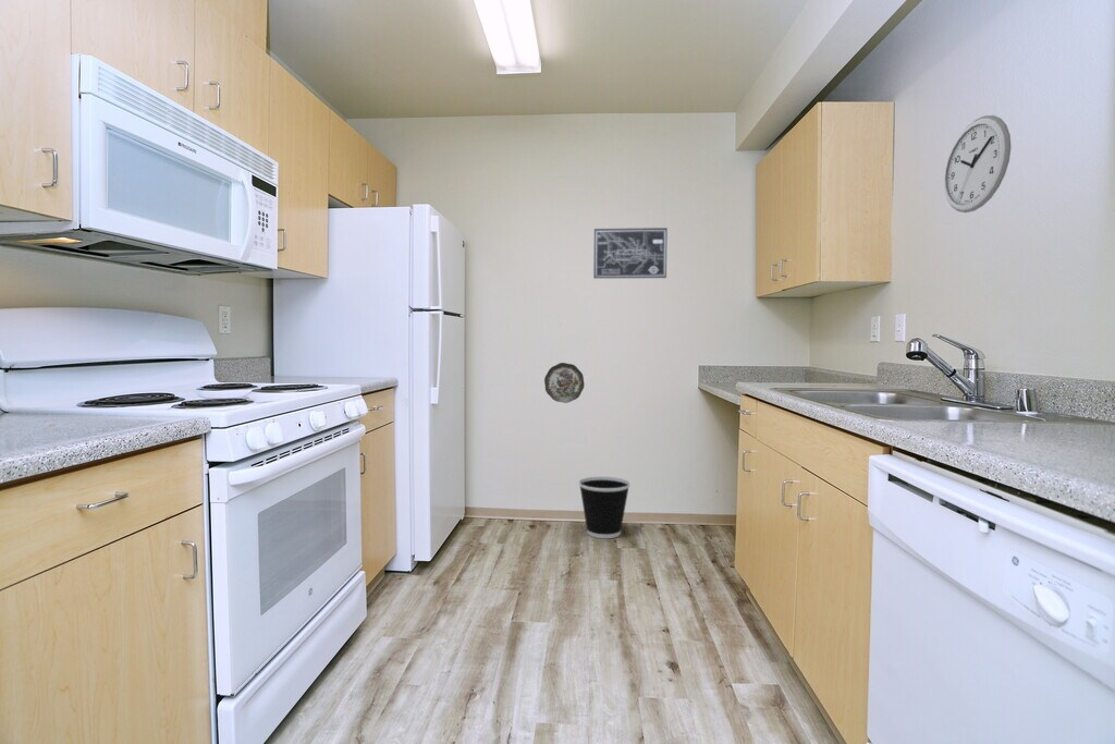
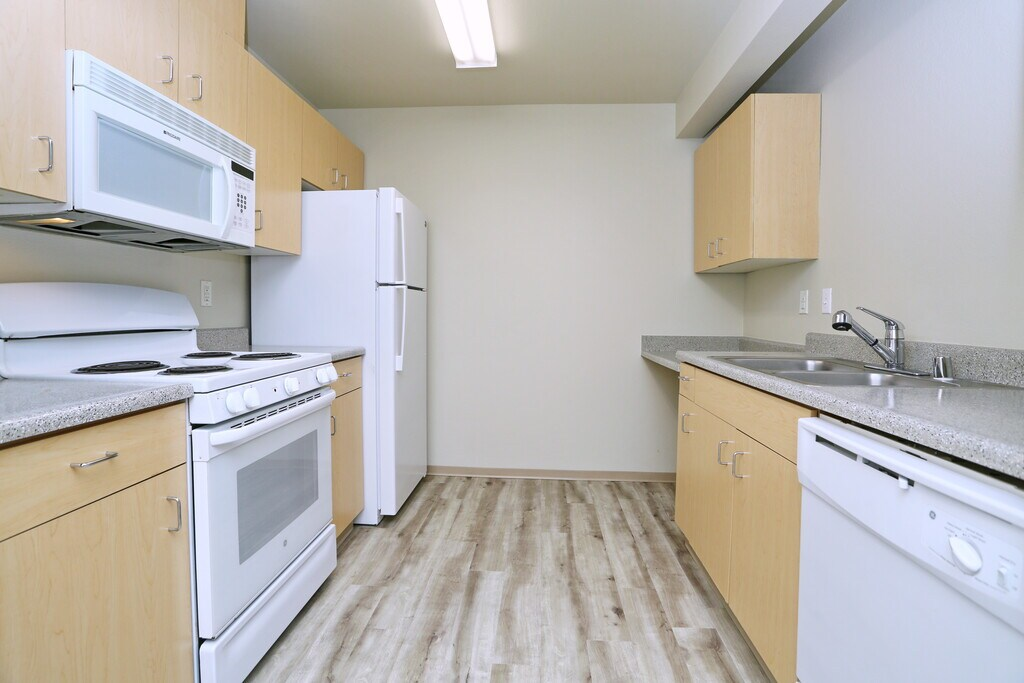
- wall art (629, 253)
- decorative plate (564, 382)
- wastebasket (603, 507)
- wall clock (972, 164)
